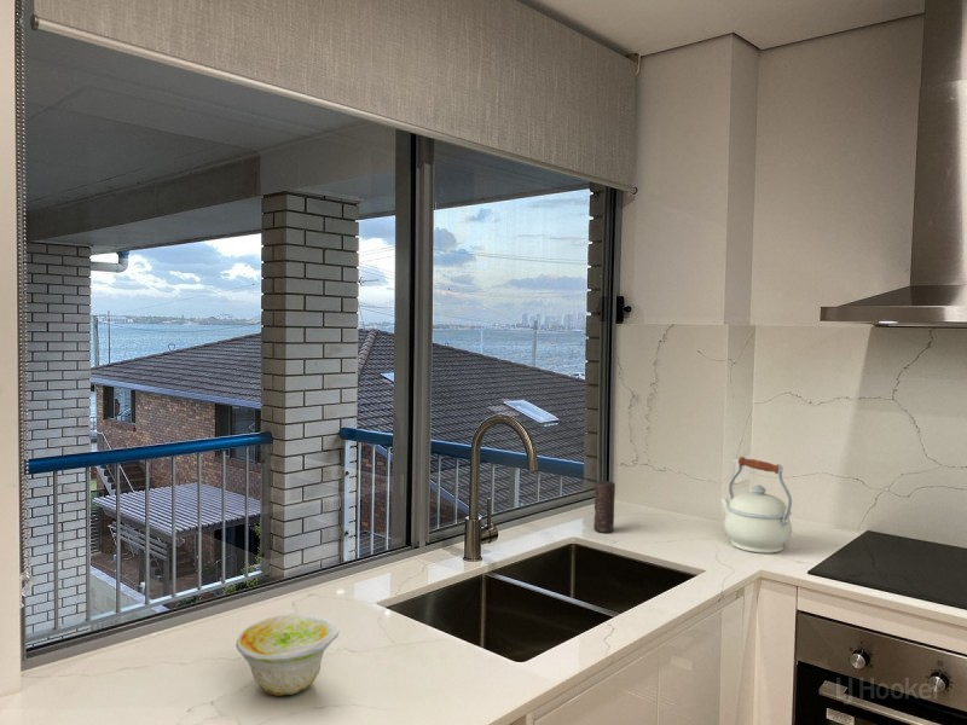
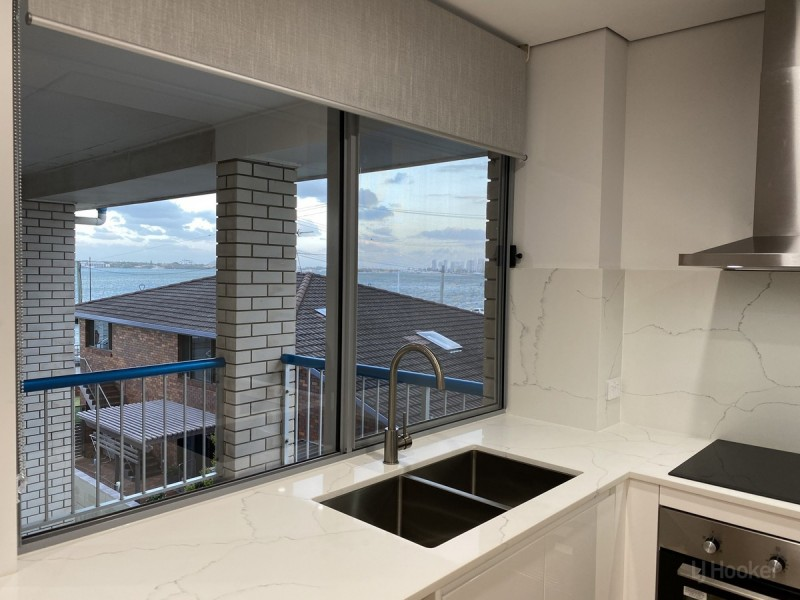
- kettle (753, 501)
- bowl (286, 659)
- candle (604, 506)
